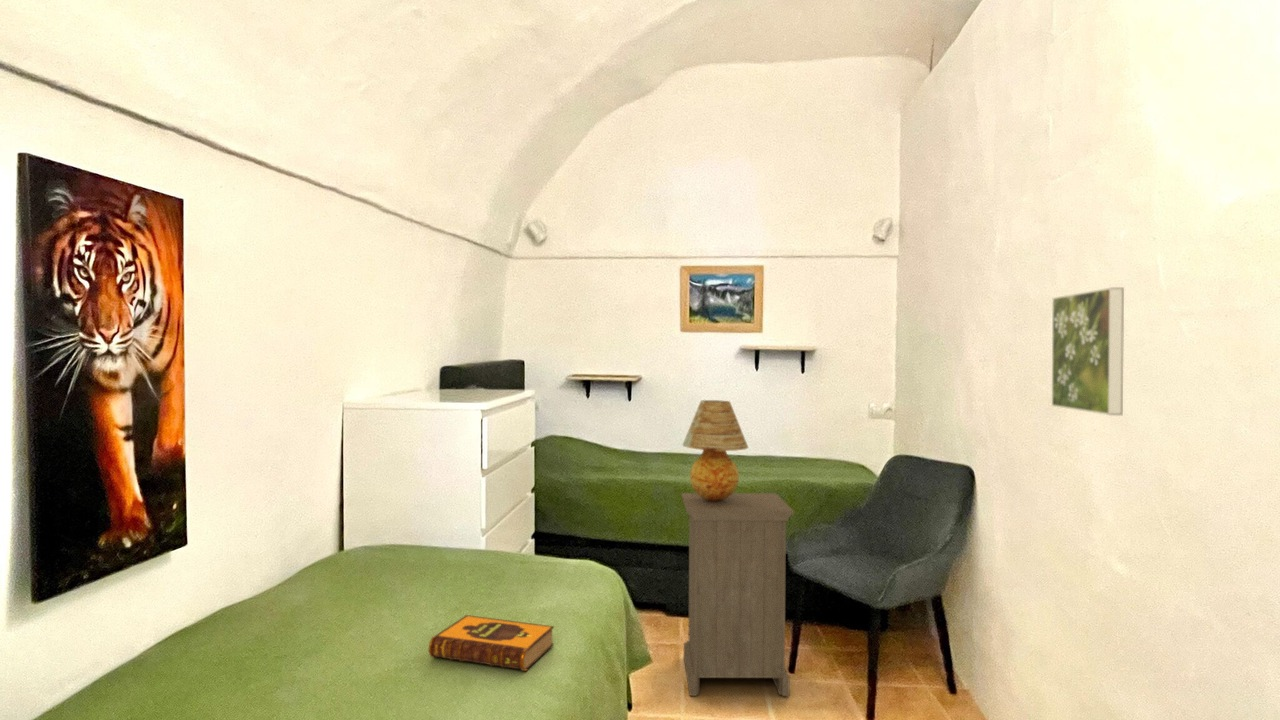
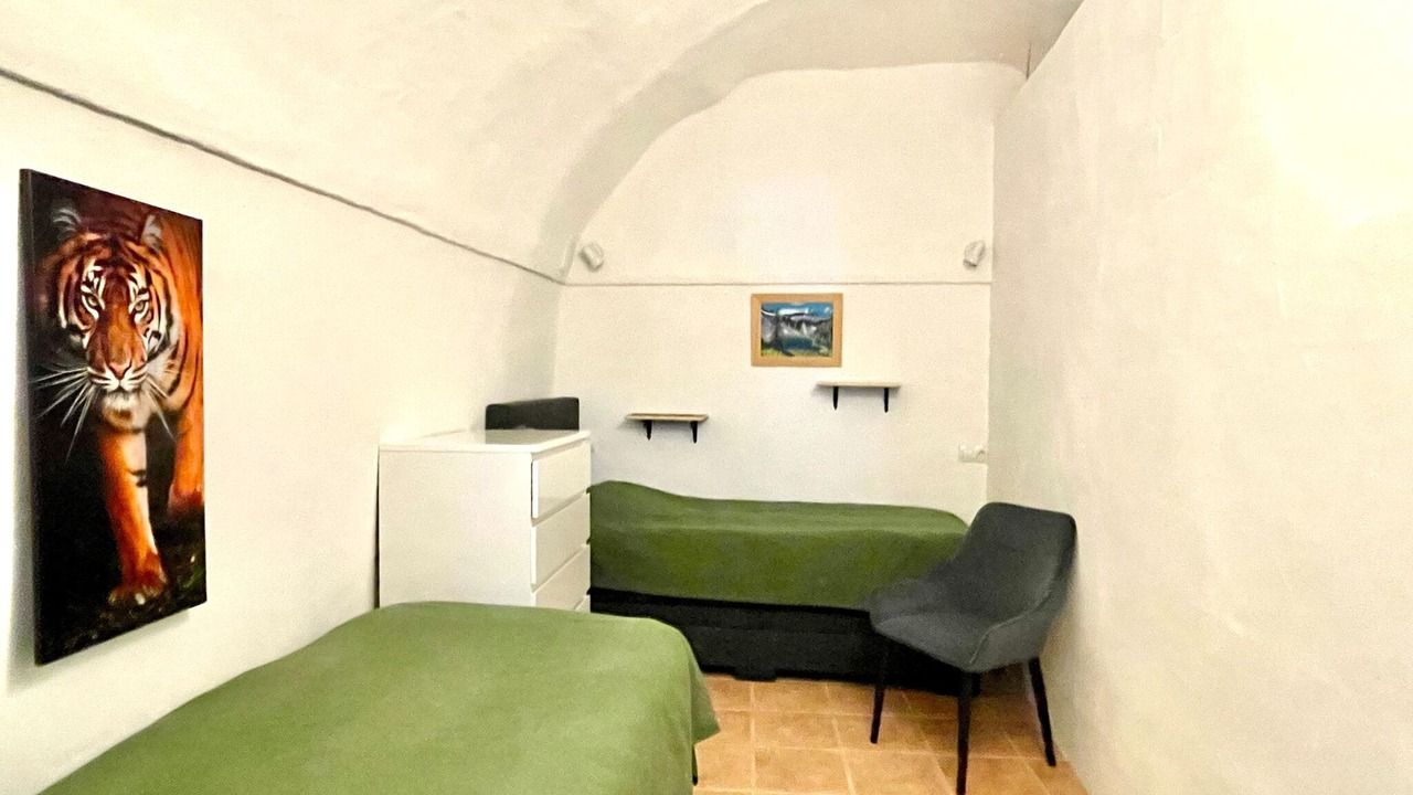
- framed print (1084, 351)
- hardback book (492, 642)
- table lamp (714, 450)
- nightstand (733, 588)
